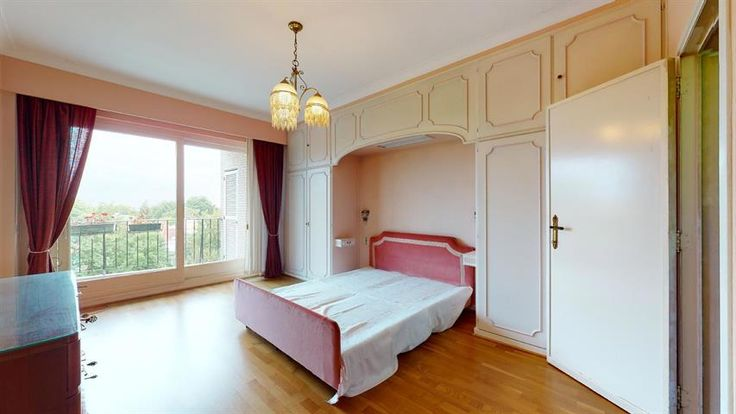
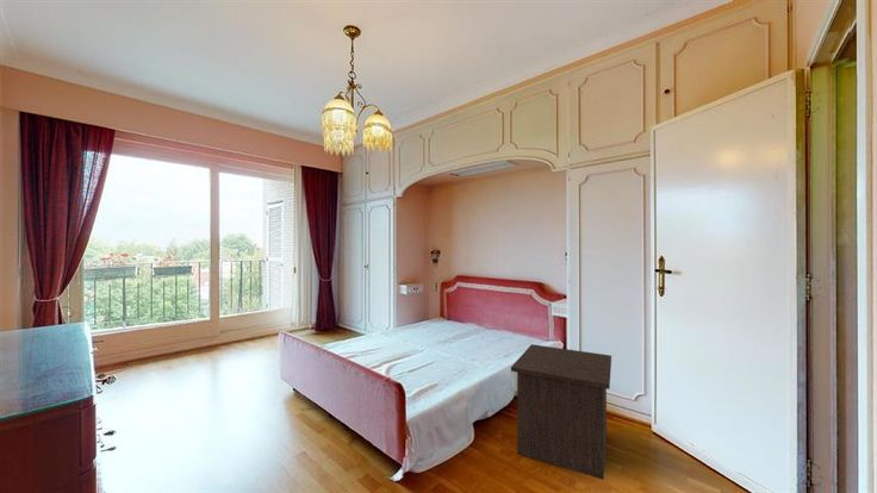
+ nightstand (564, 401)
